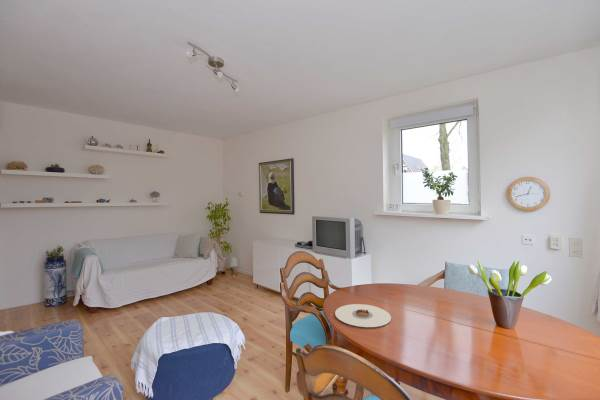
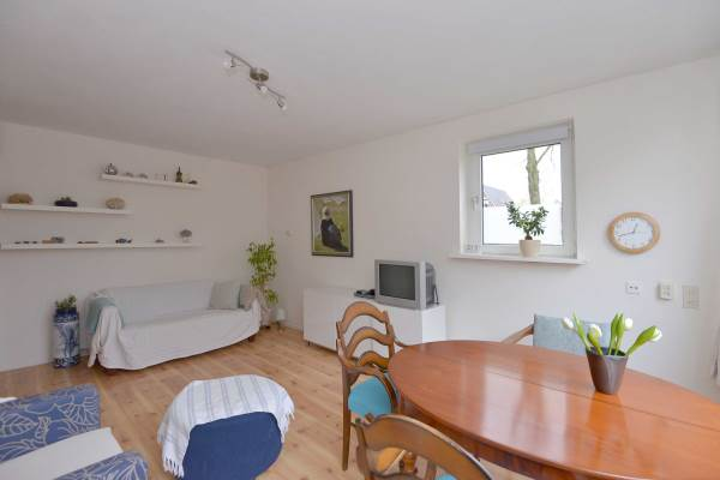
- plate (362, 312)
